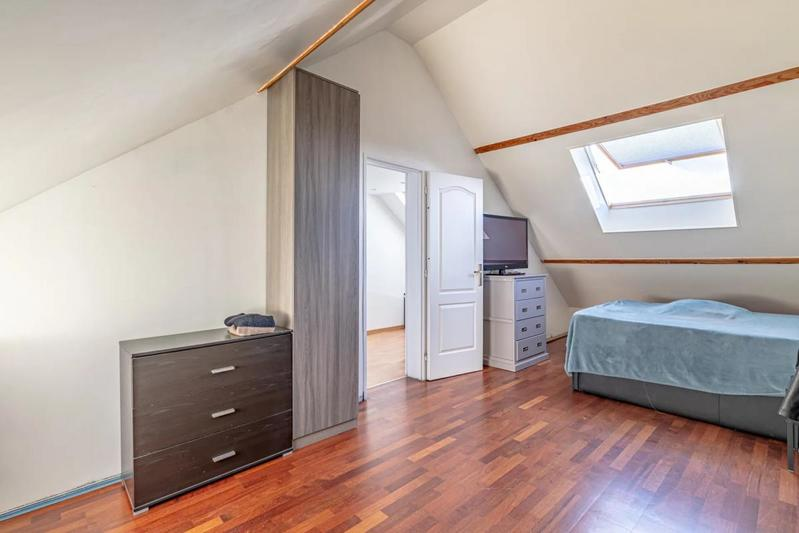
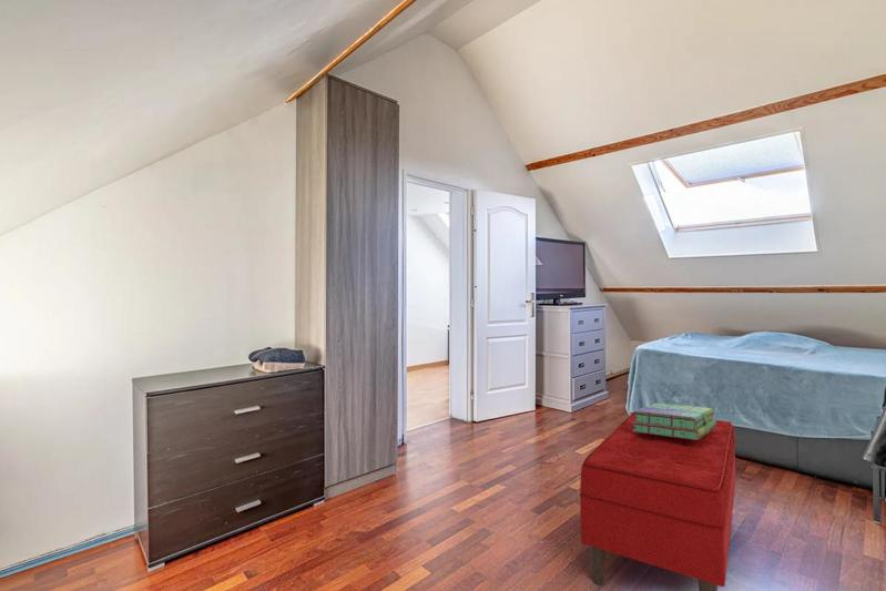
+ stack of books (674, 422)
+ bench (668, 490)
